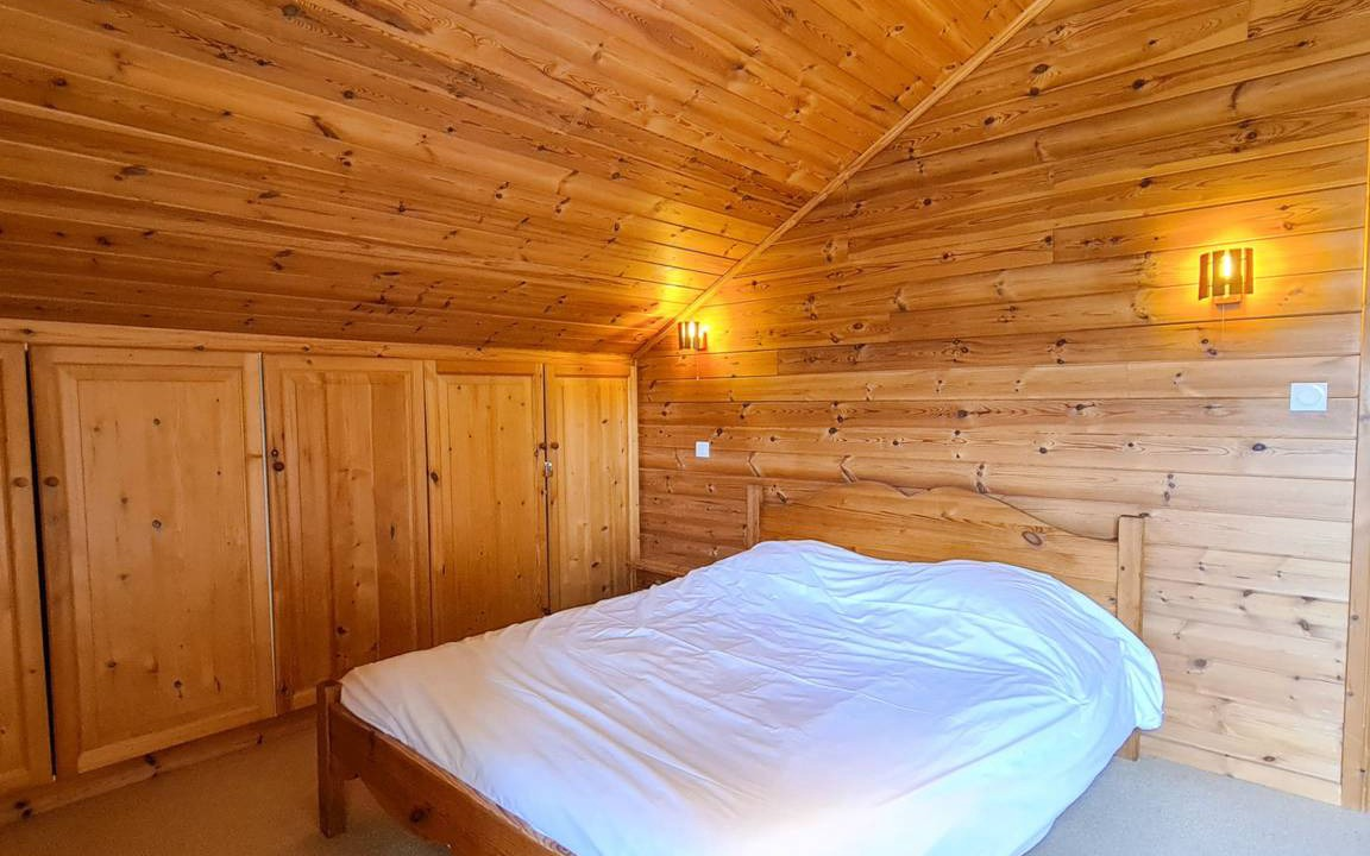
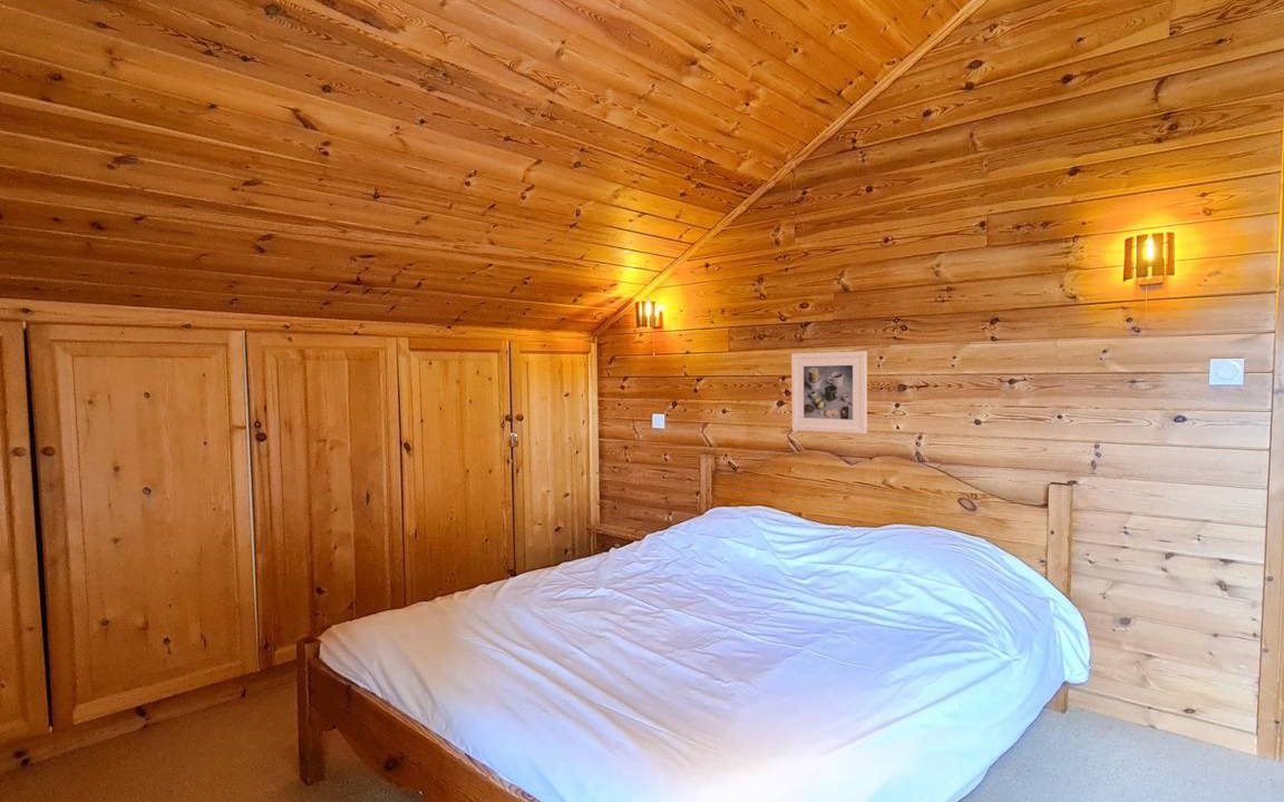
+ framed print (827, 392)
